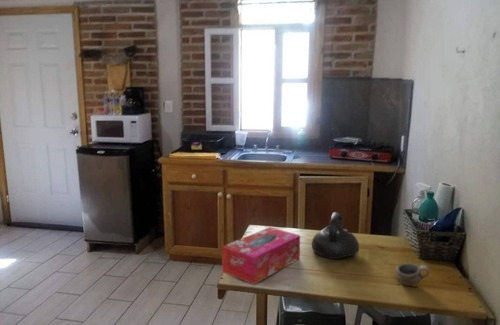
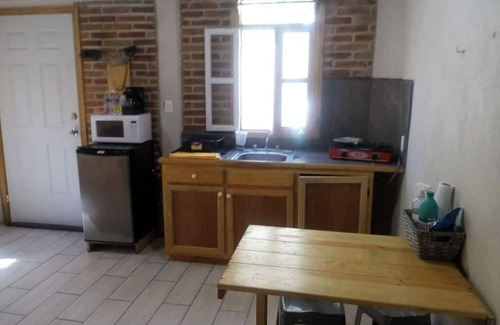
- cup (410, 274)
- tissue box (262, 252)
- teapot (336, 231)
